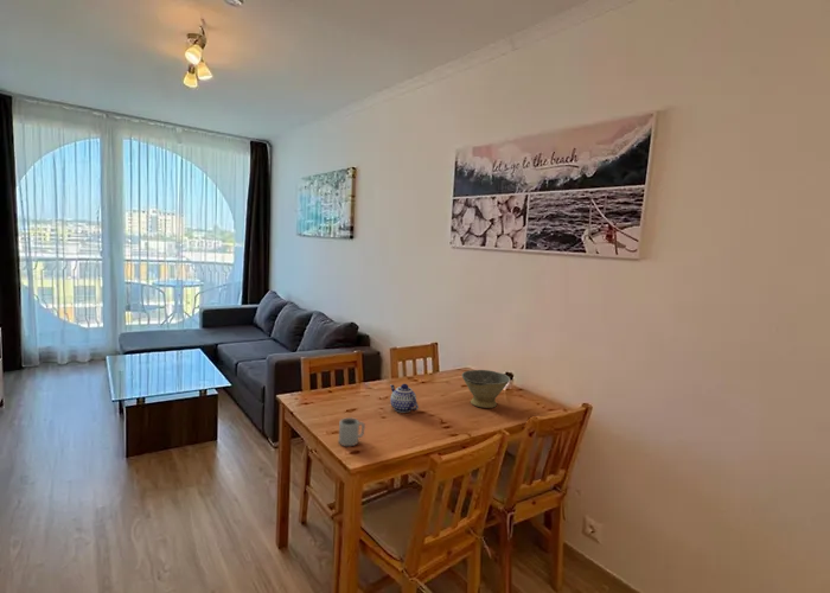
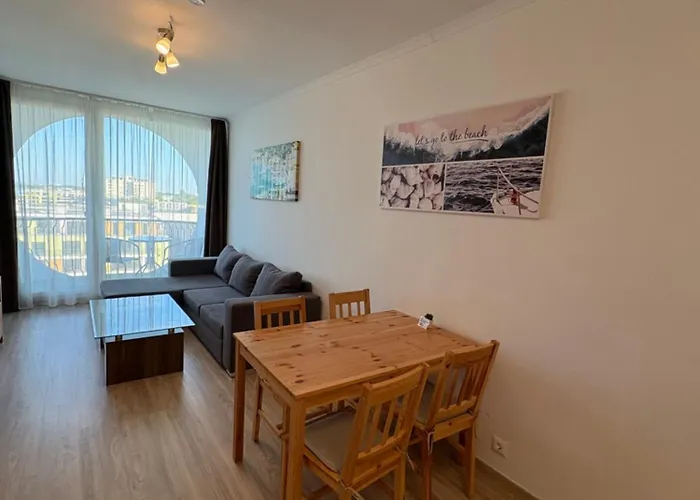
- cup (351, 431)
- teapot (403, 396)
- bowl (484, 389)
